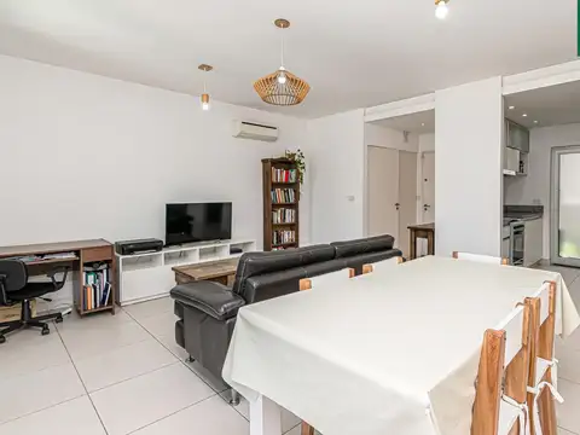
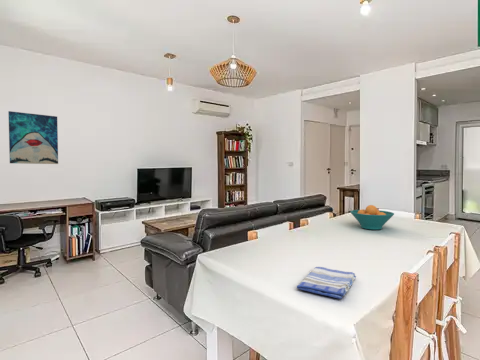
+ fruit bowl (371, 216)
+ wall art (34, 138)
+ dish towel (327, 280)
